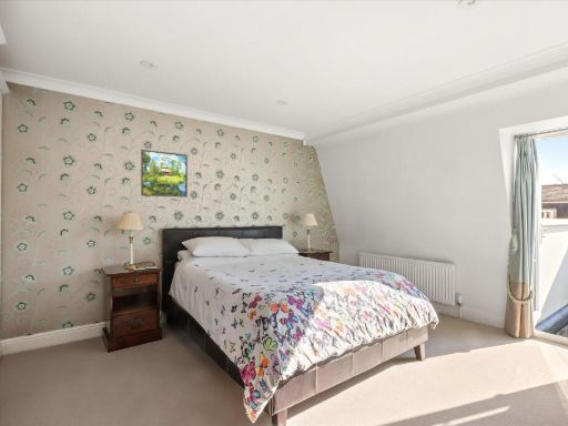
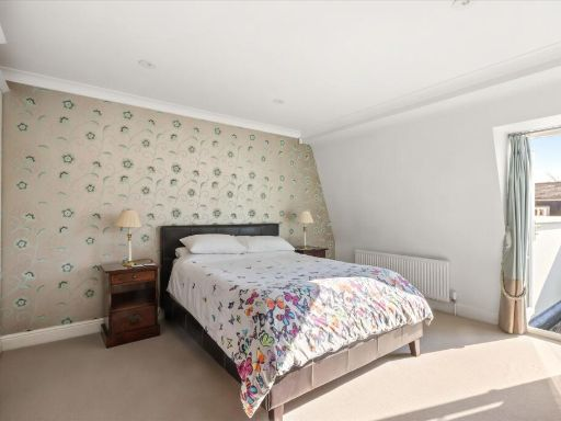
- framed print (164, 174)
